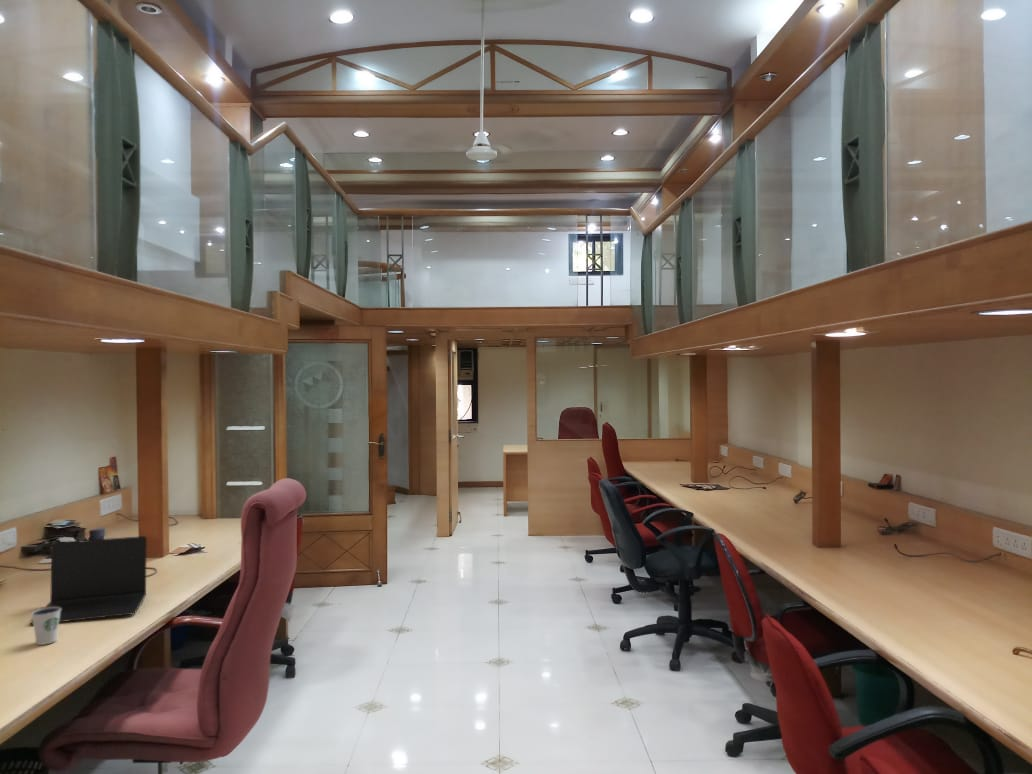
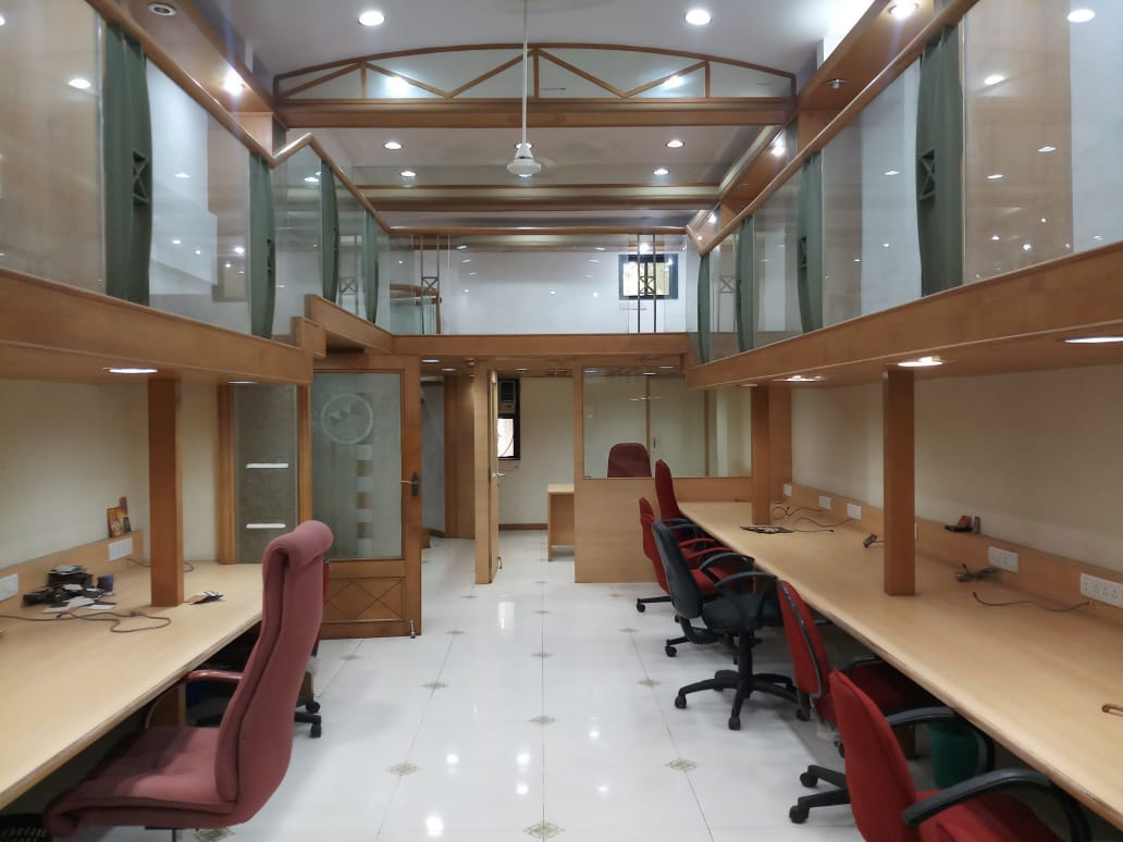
- dixie cup (46, 626)
- laptop (92, 578)
